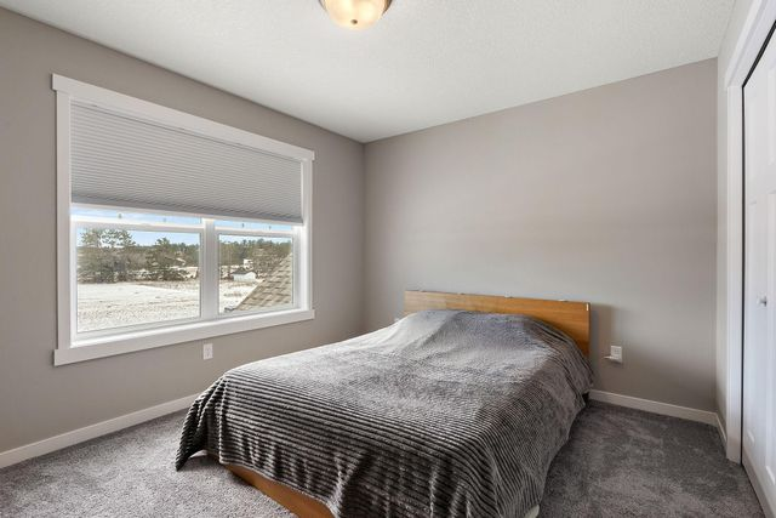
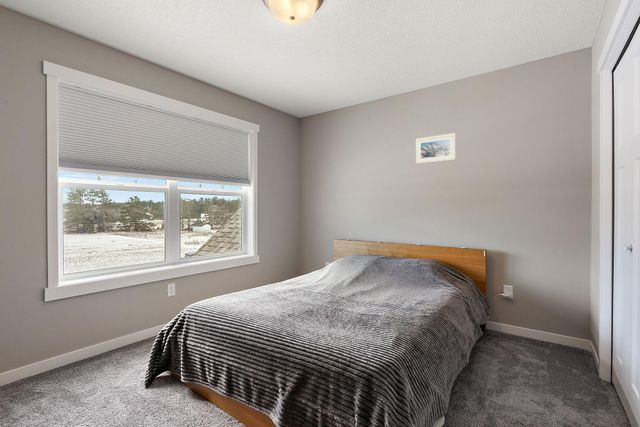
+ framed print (435, 149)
